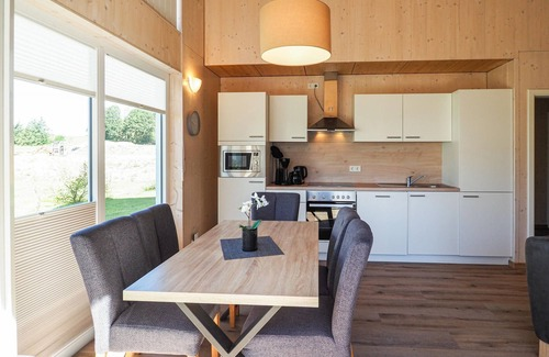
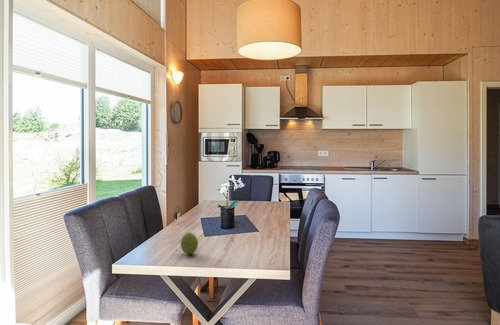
+ fruit (189, 243)
